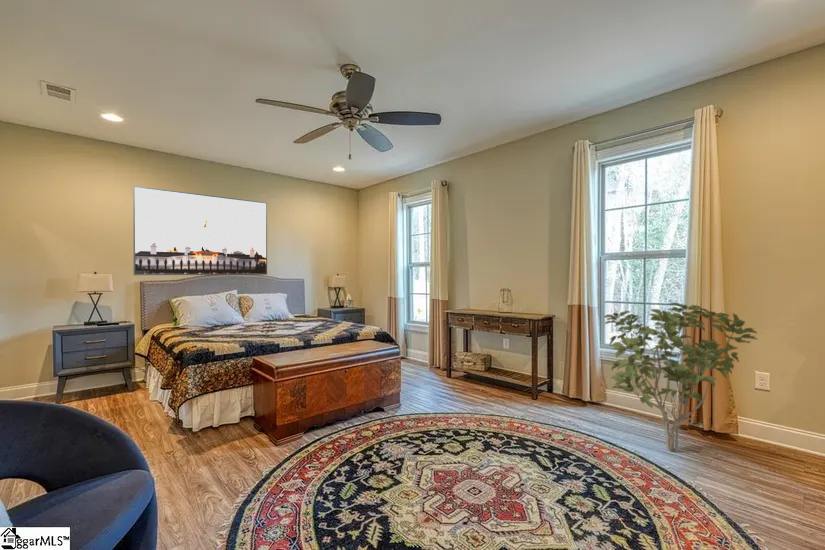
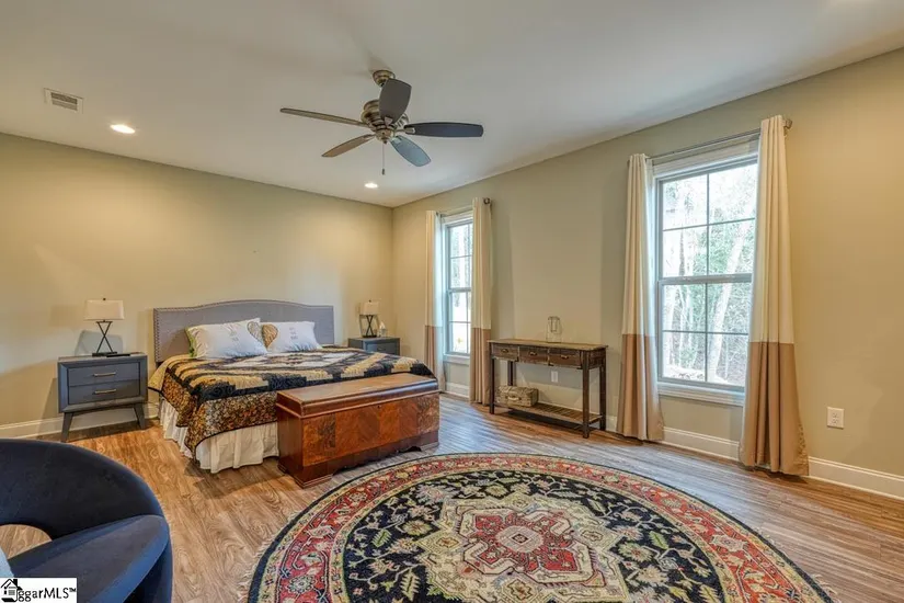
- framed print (207, 235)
- shrub (673, 376)
